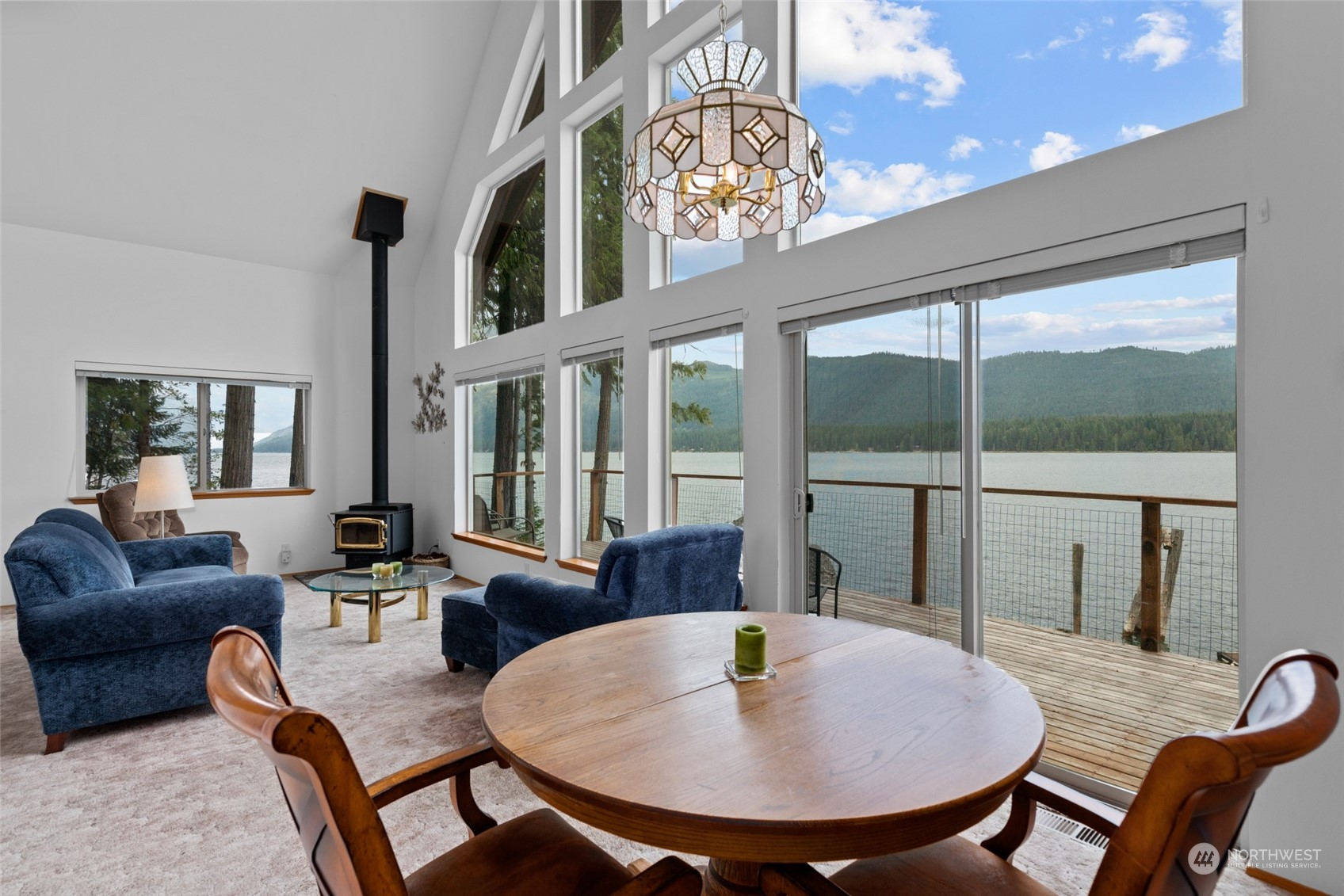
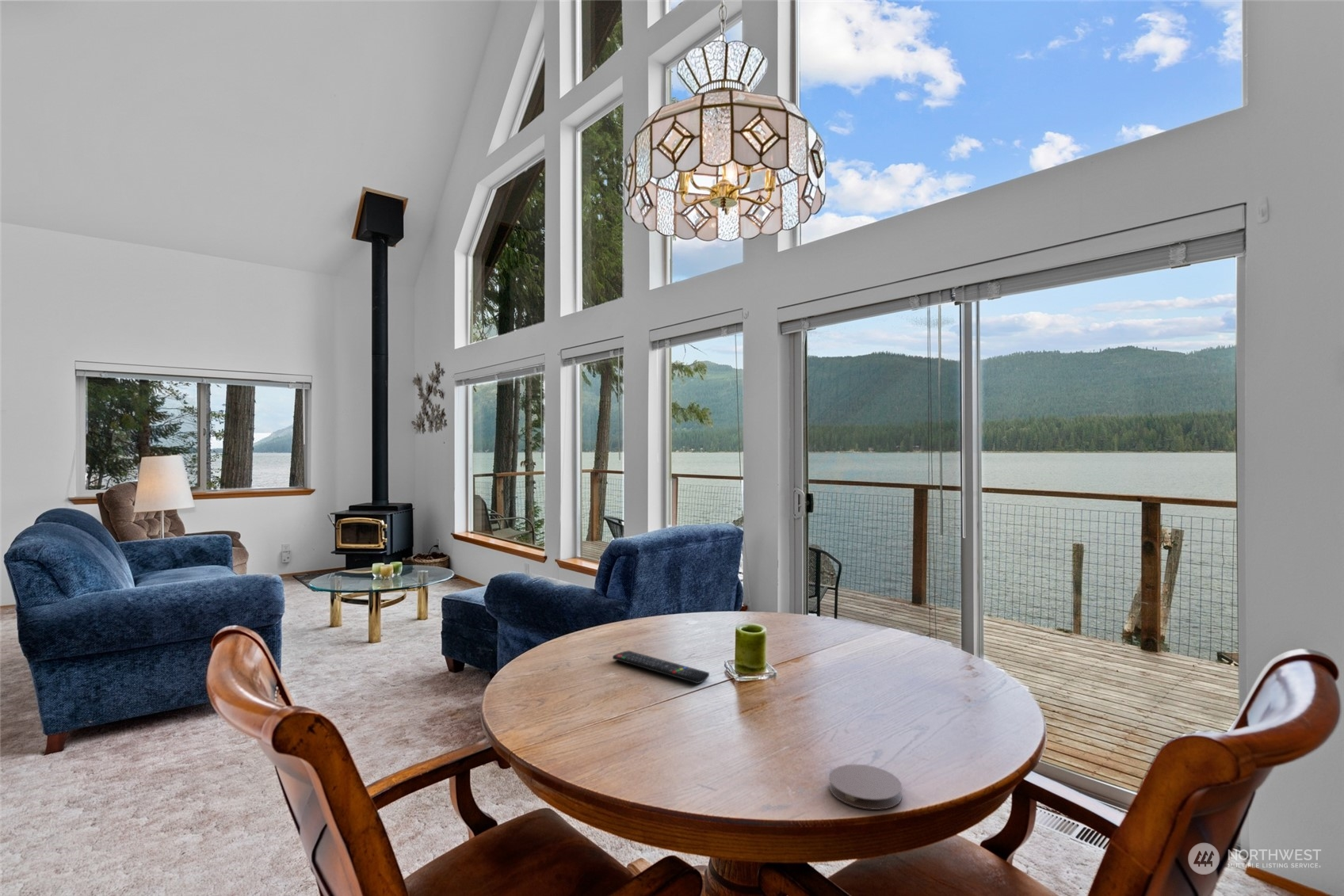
+ coaster (865, 785)
+ remote control (658, 666)
